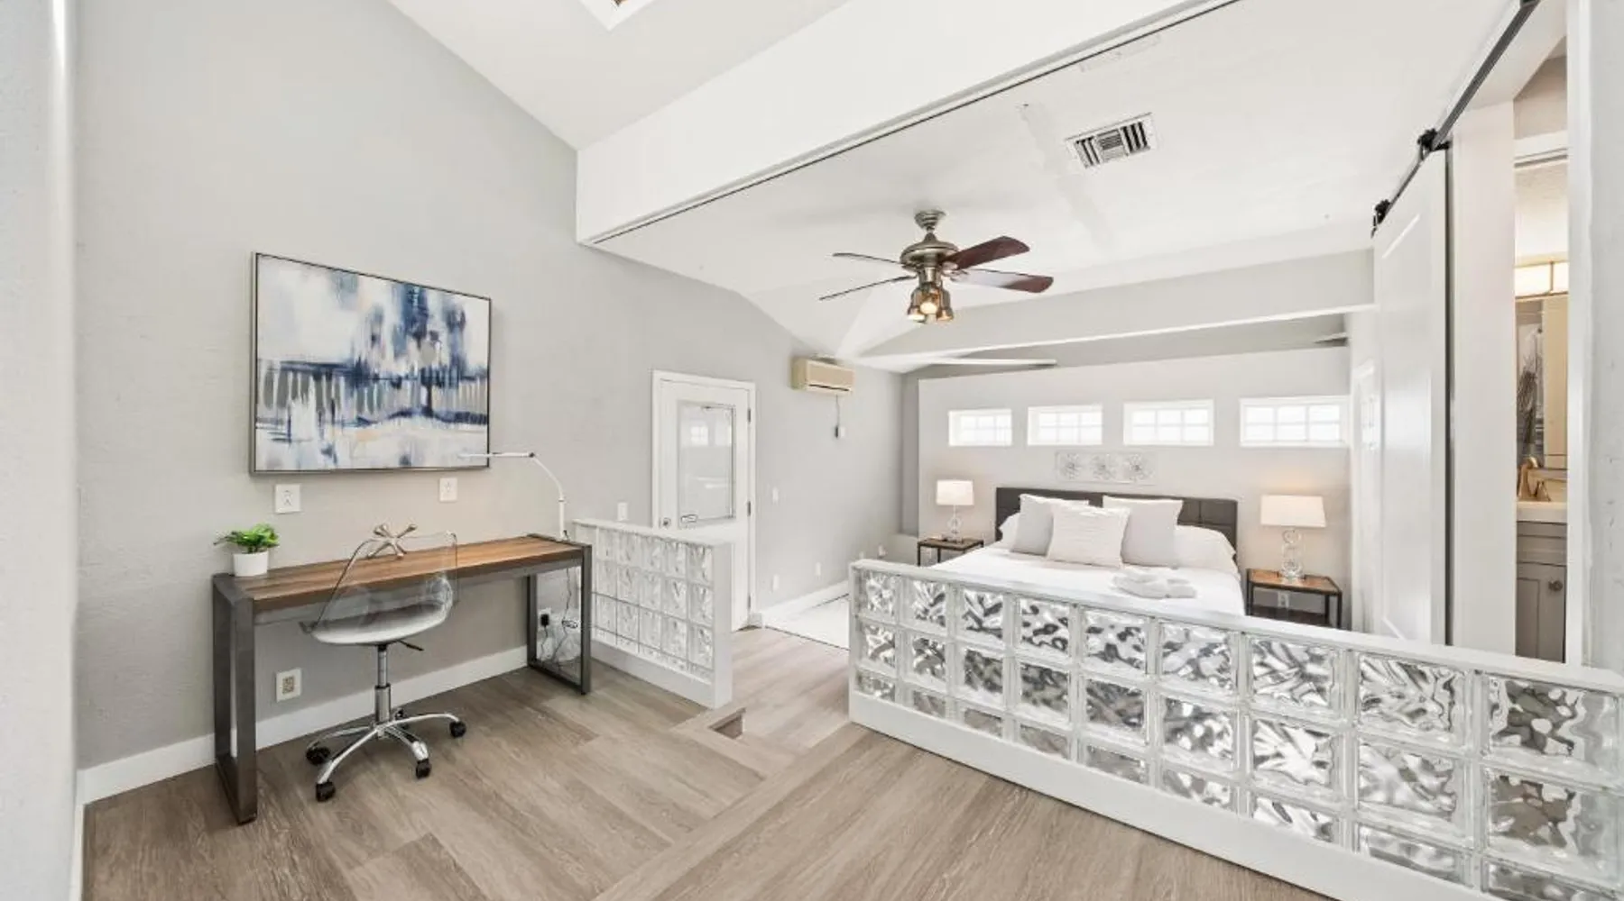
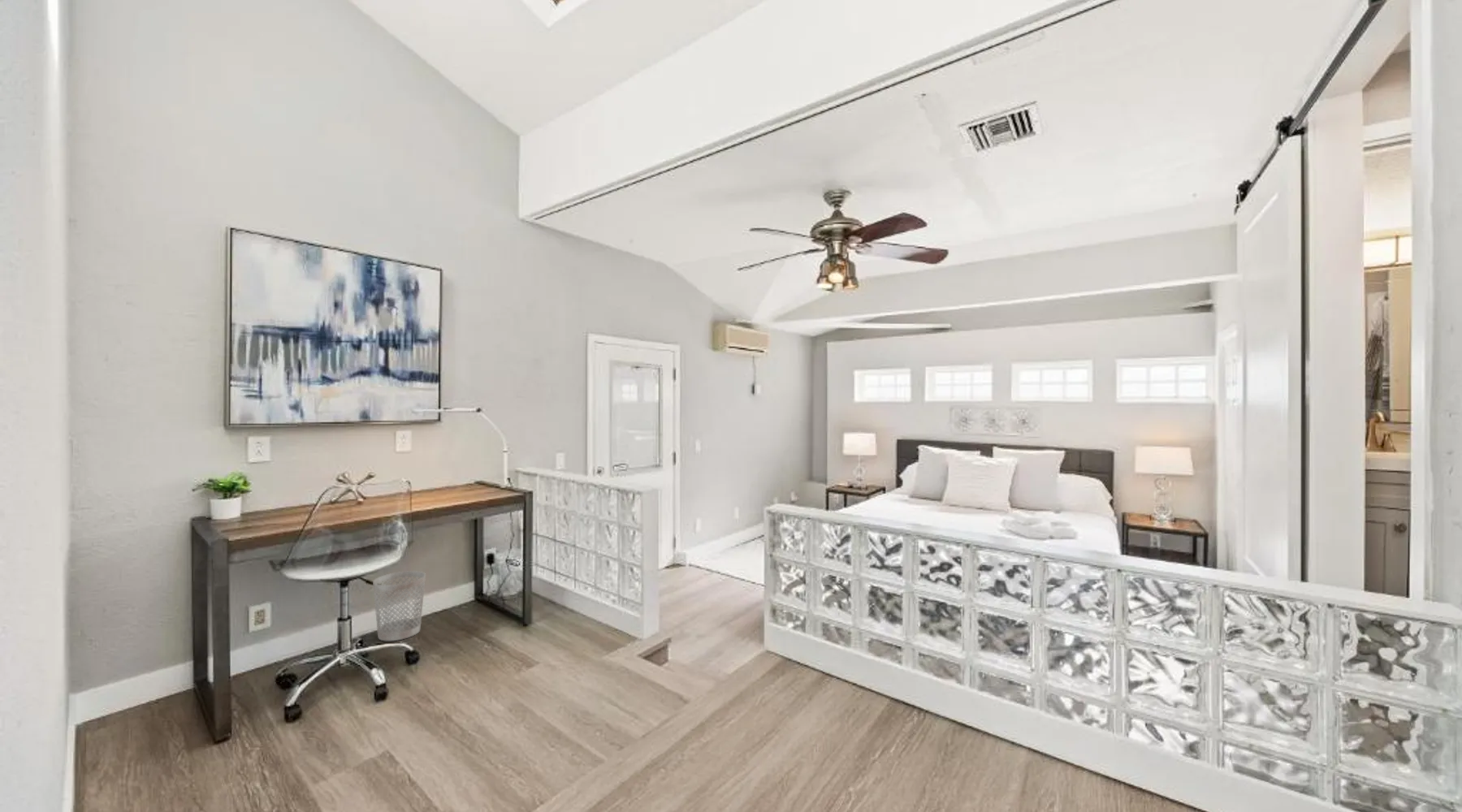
+ wastebasket (399, 605)
